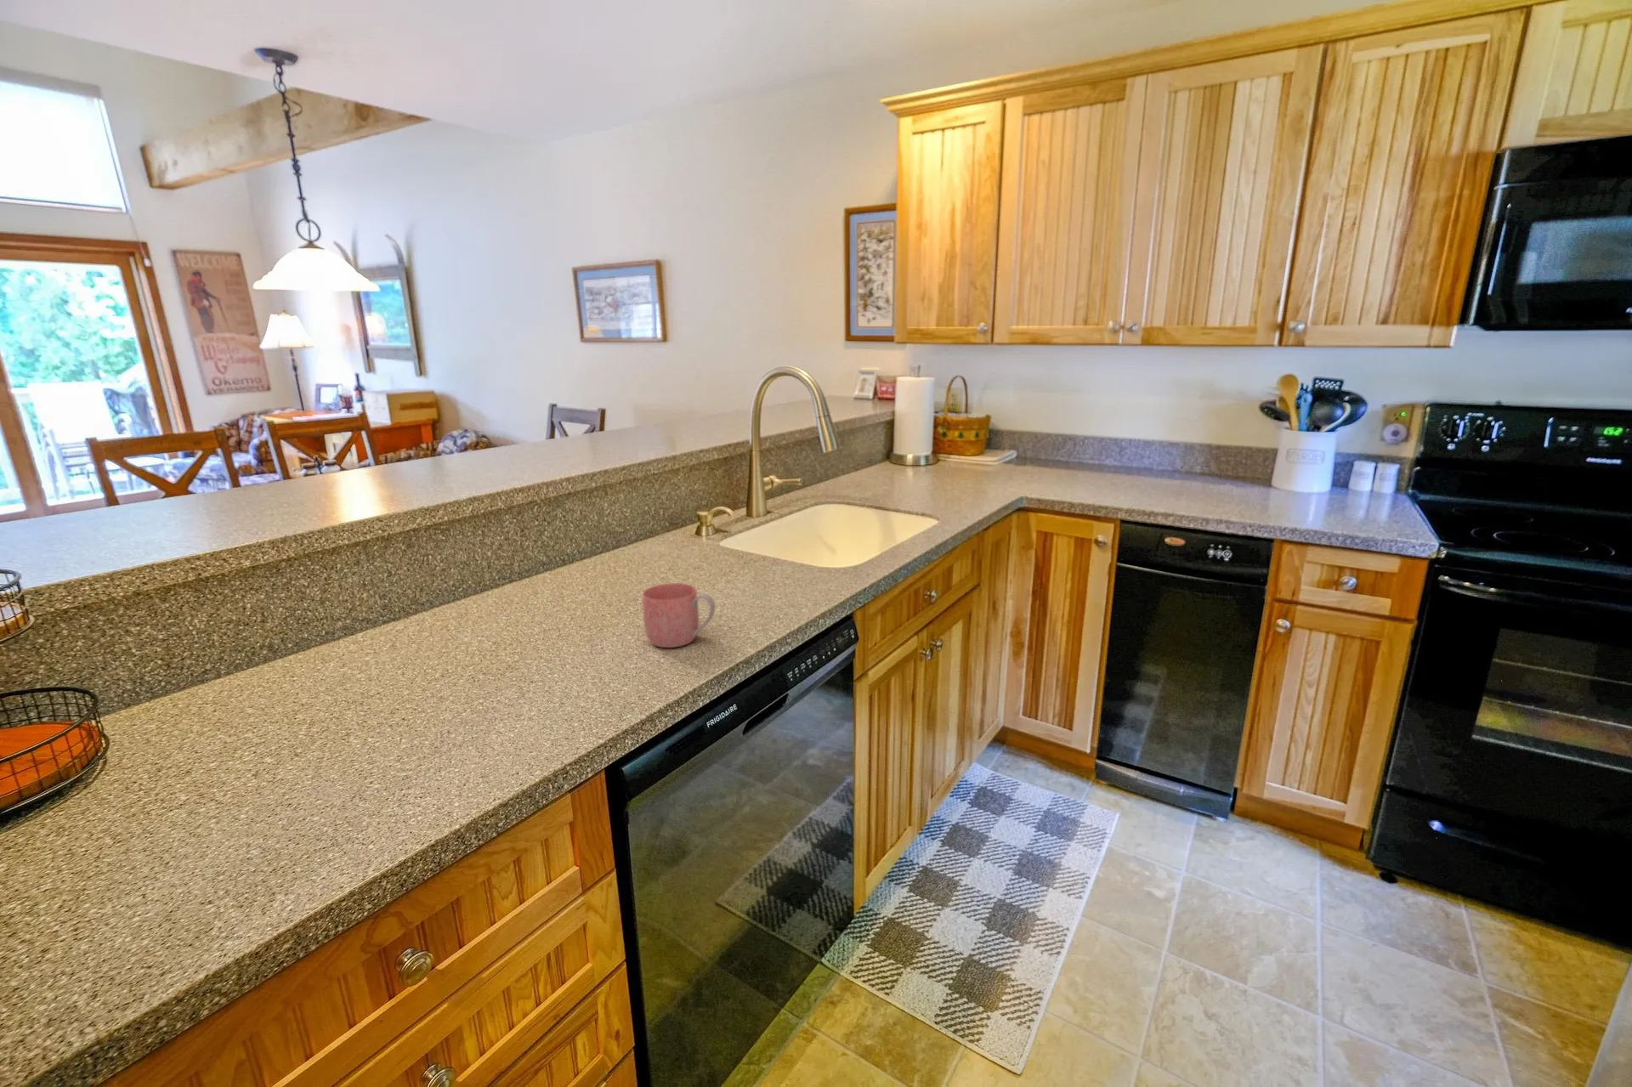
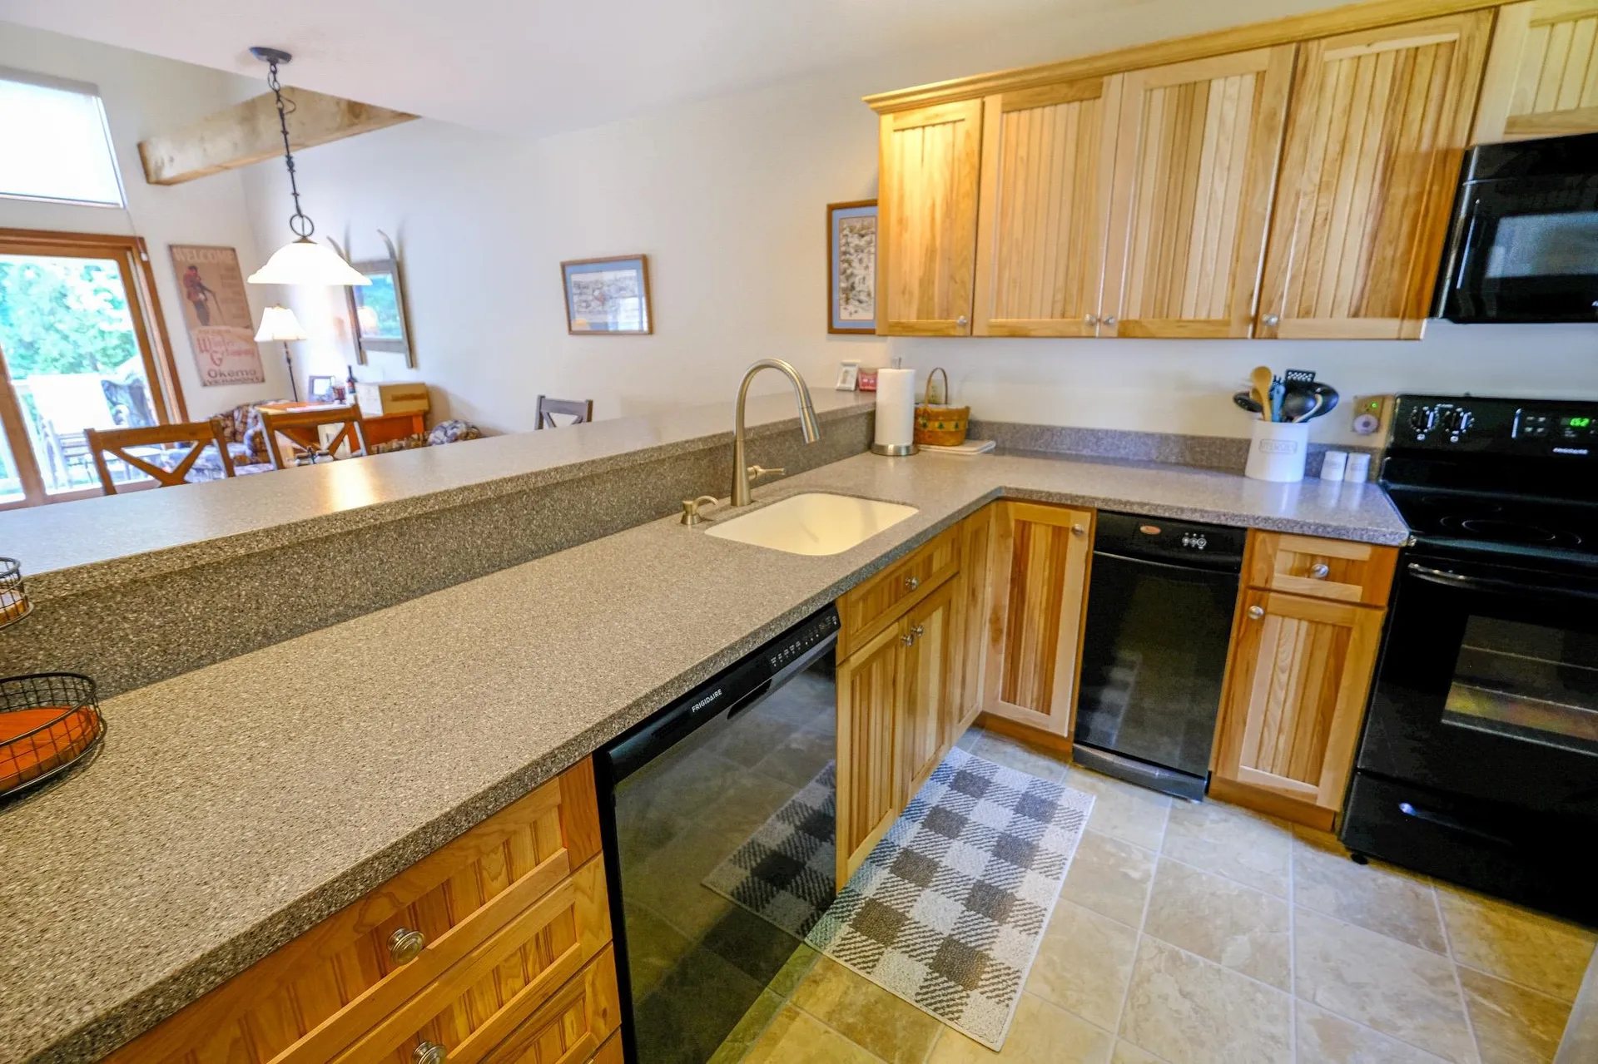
- mug (679, 616)
